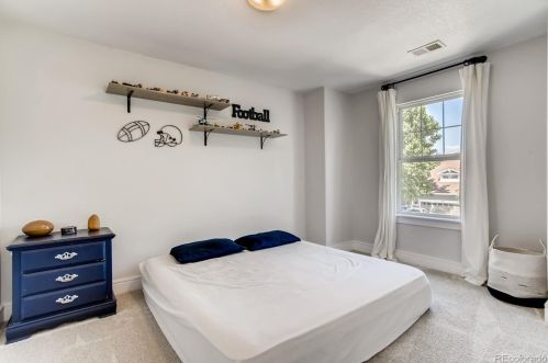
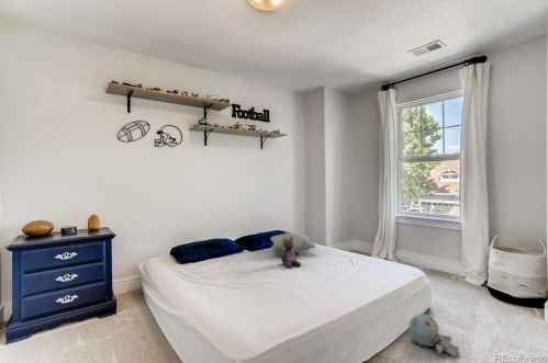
+ stuffed bear (290, 251)
+ decorative pillow (292, 240)
+ plush toy (432, 332)
